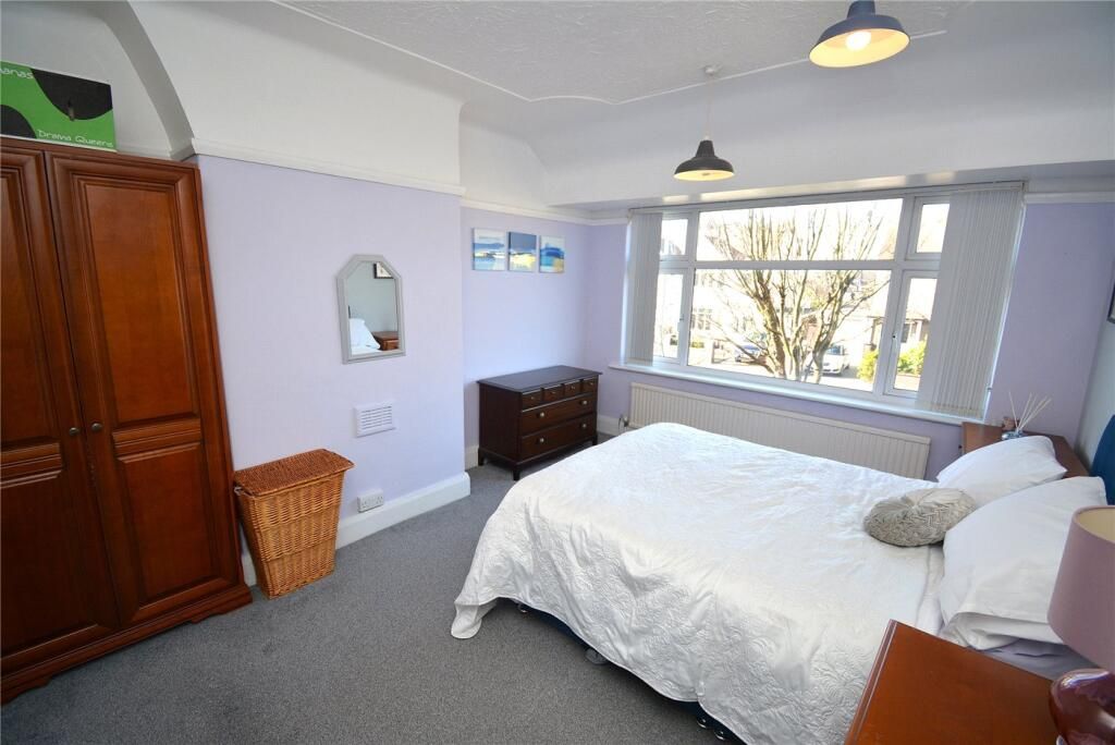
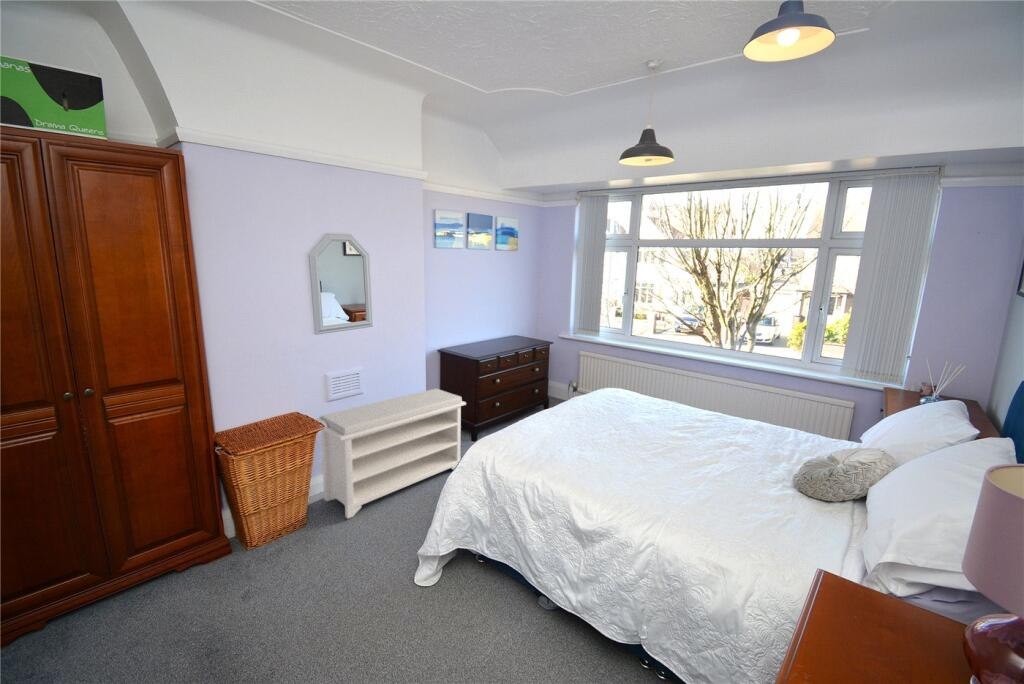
+ bench (397, 444)
